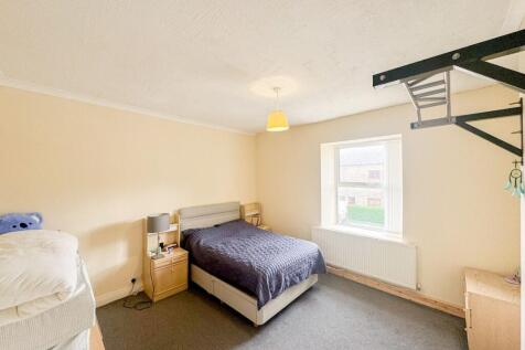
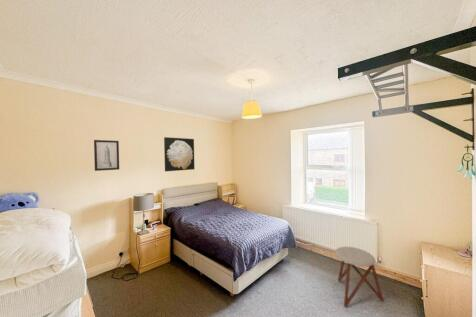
+ stool (359, 274)
+ wall art (107, 155)
+ wall art (180, 154)
